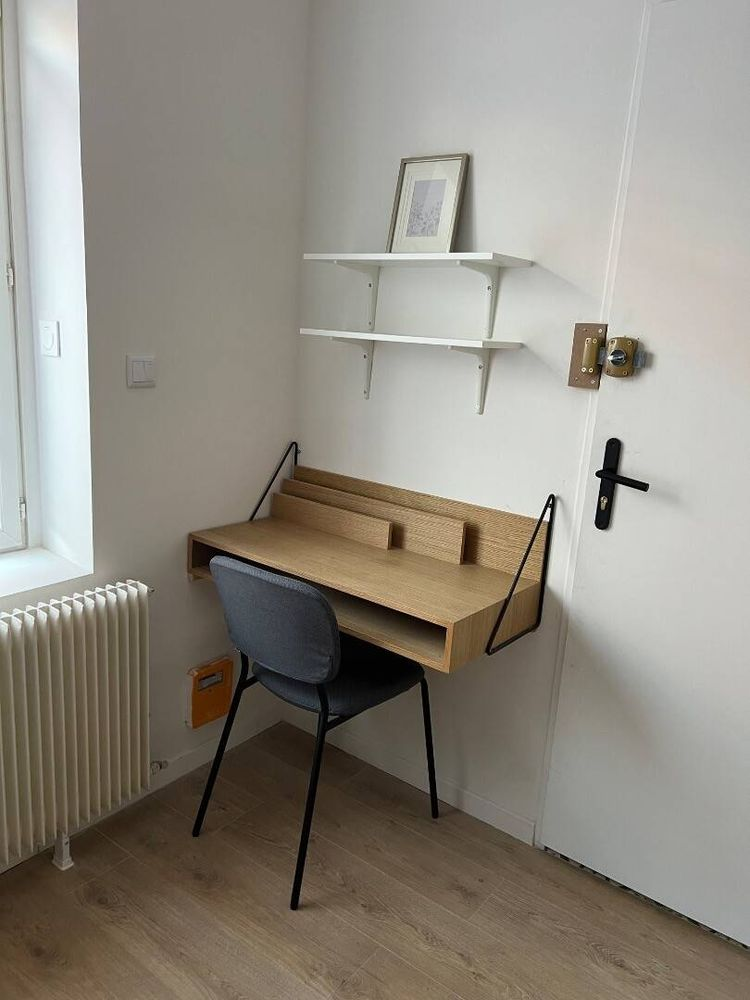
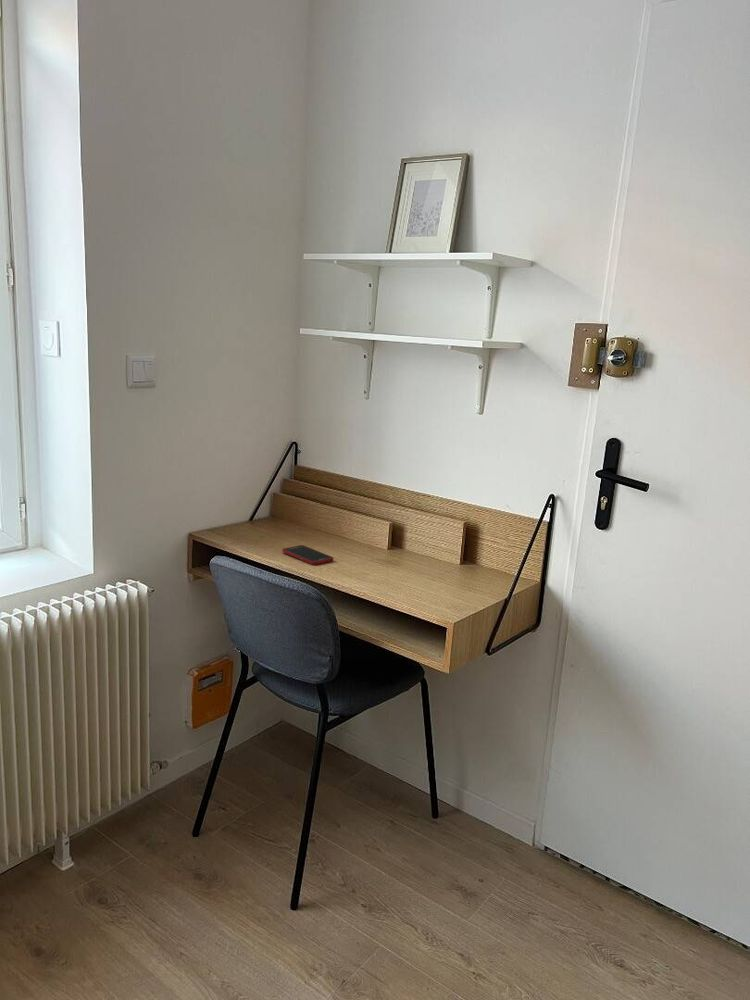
+ cell phone (307, 554)
